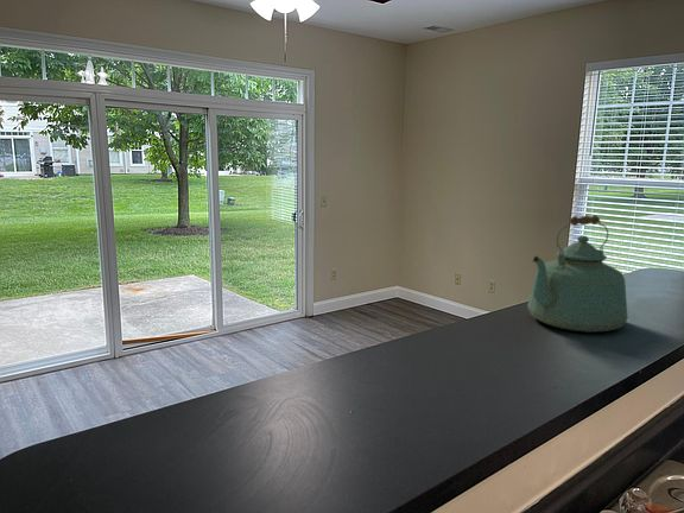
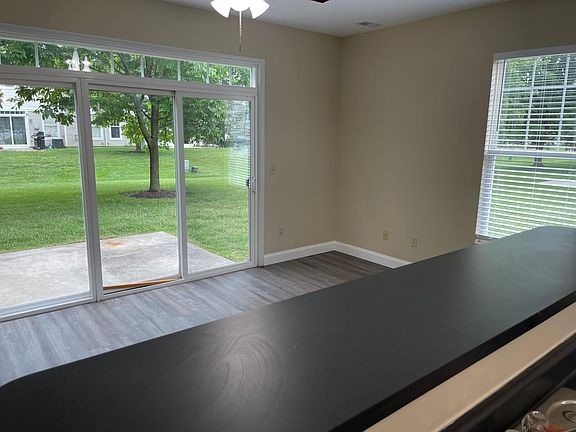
- kettle (572, 270)
